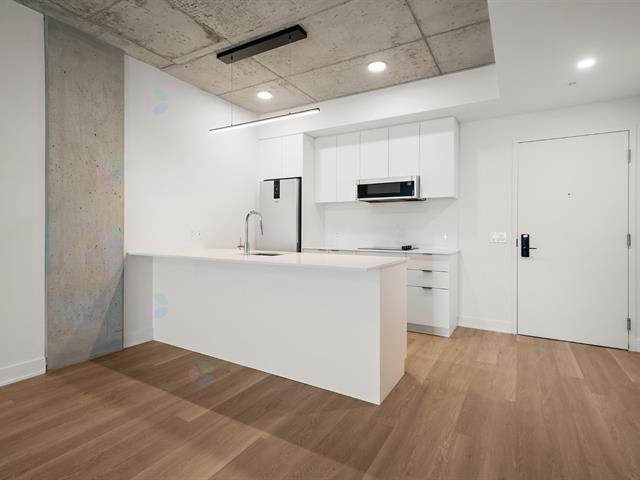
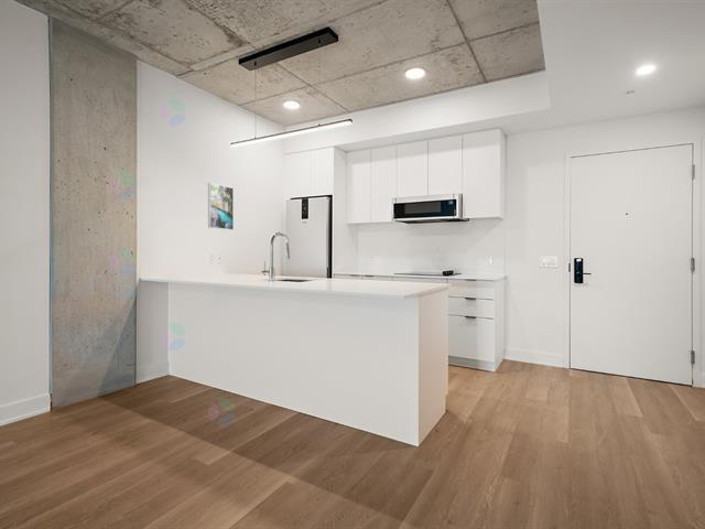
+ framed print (220, 207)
